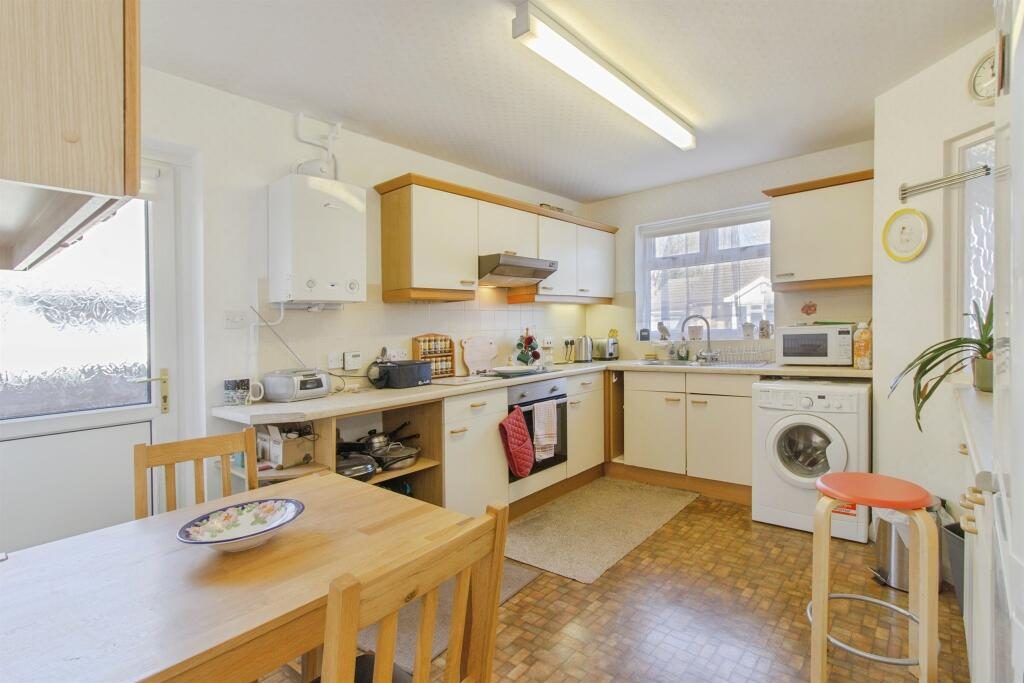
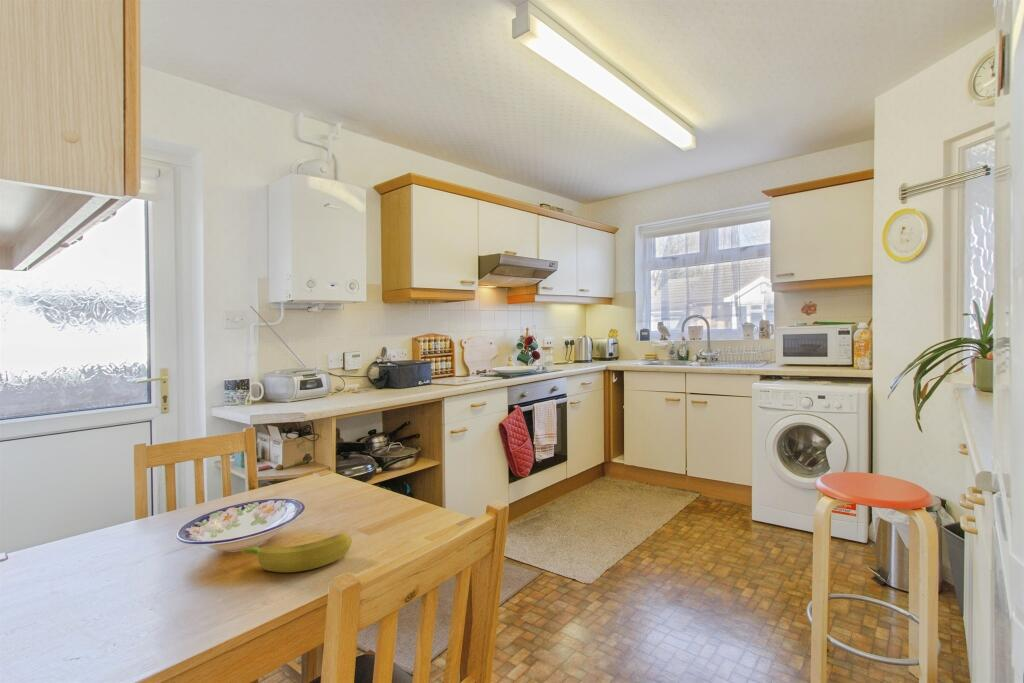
+ banana (300, 548)
